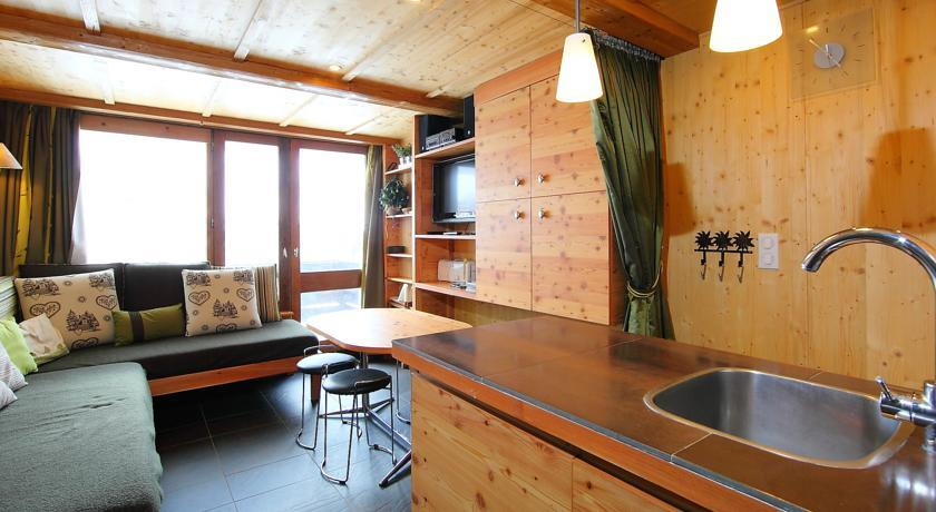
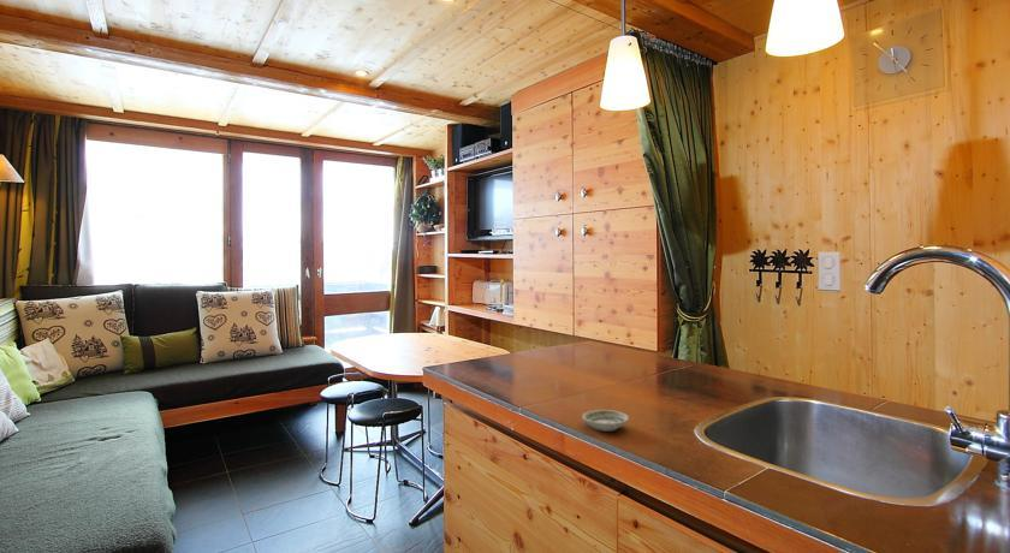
+ saucer (605, 421)
